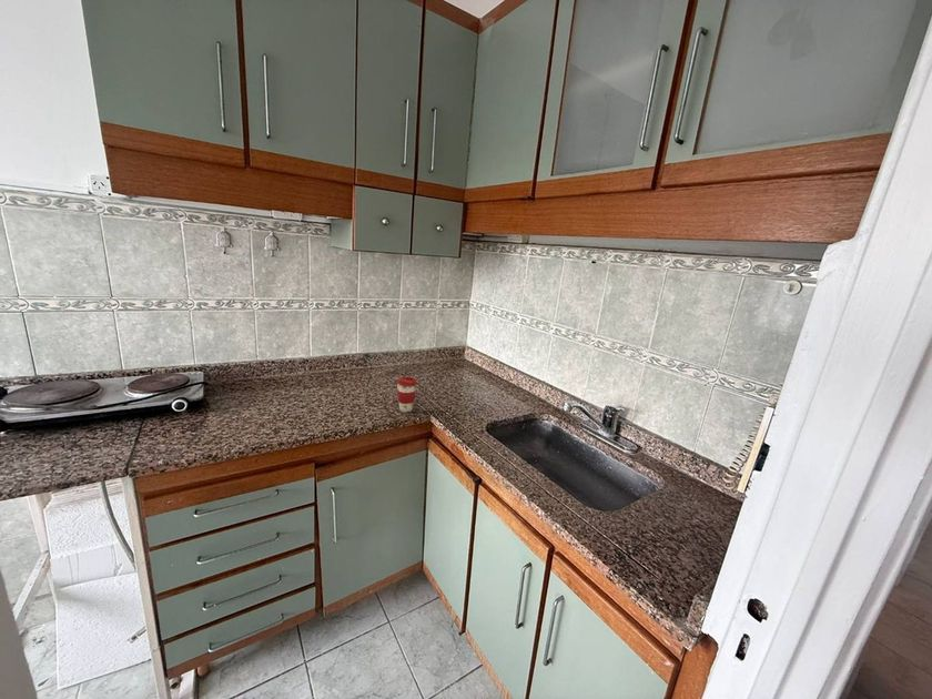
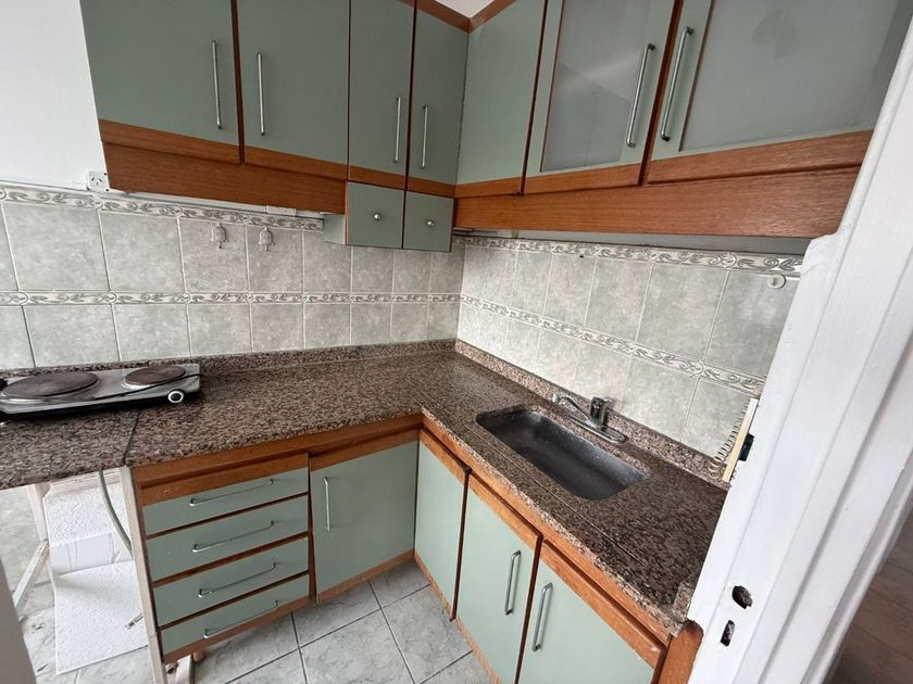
- coffee cup (406, 394)
